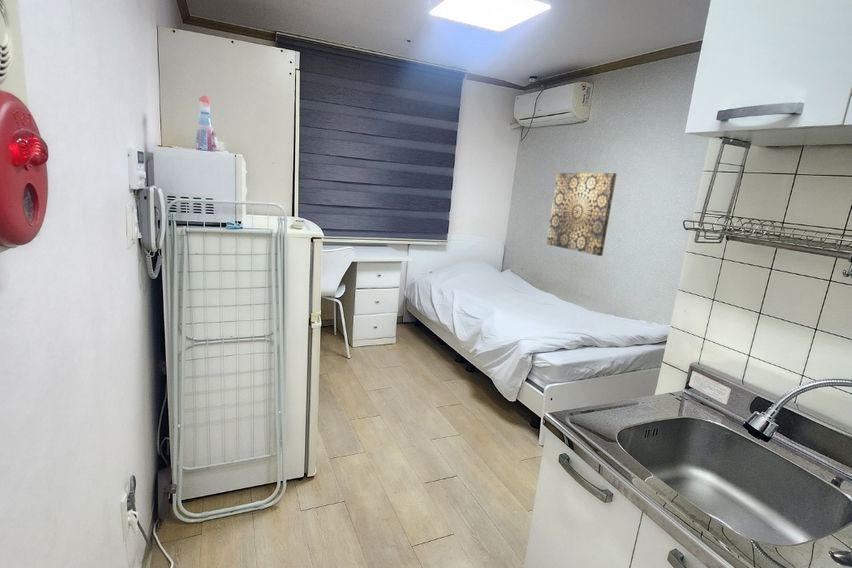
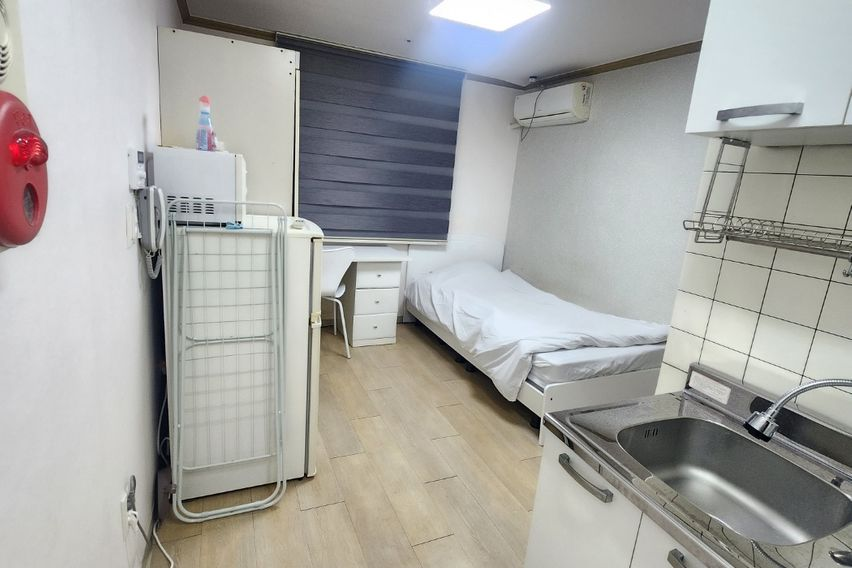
- wall art (578, 212)
